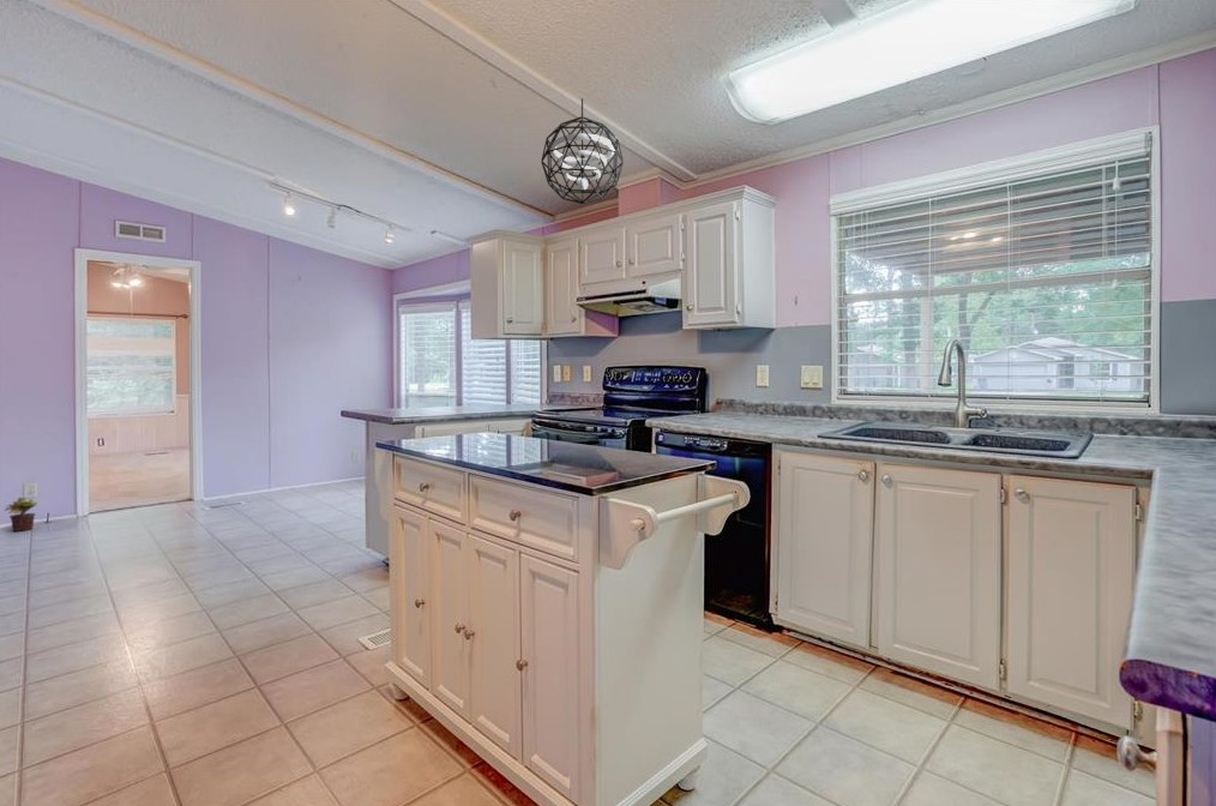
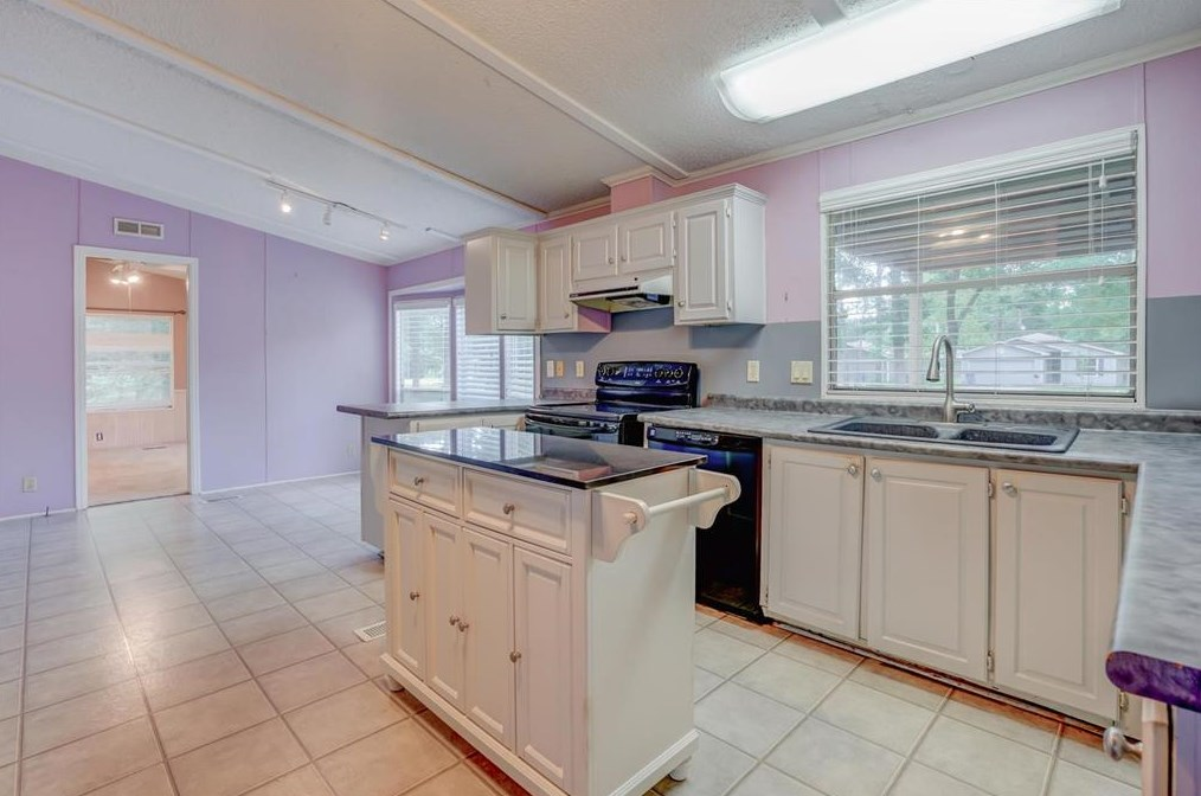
- pendant light (582, 150)
- potted plant (22, 512)
